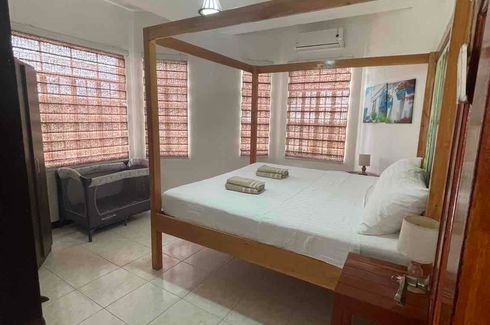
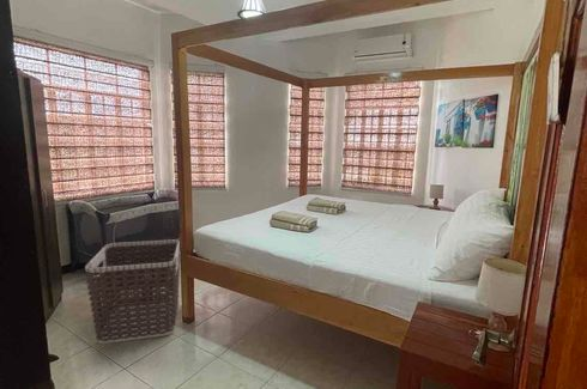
+ clothes hamper (139, 286)
